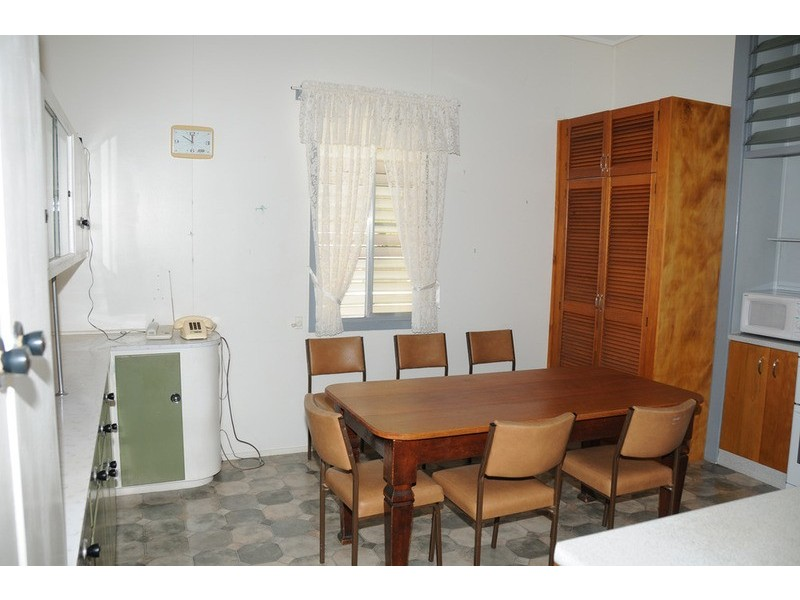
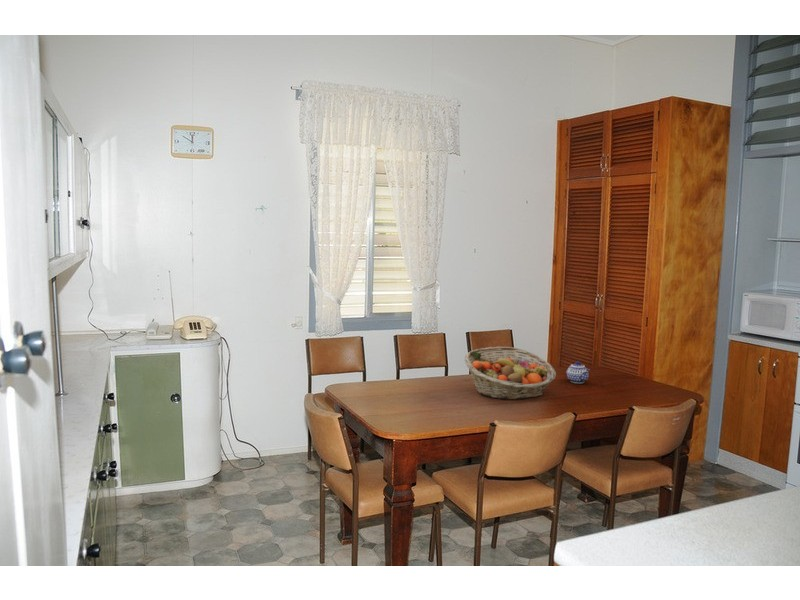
+ teapot (578, 371)
+ fruit basket (509, 372)
